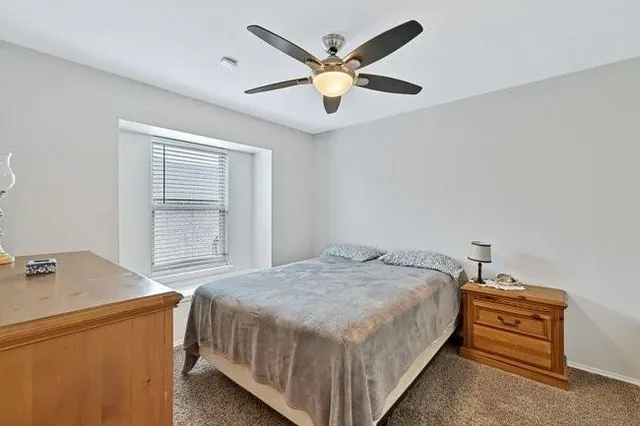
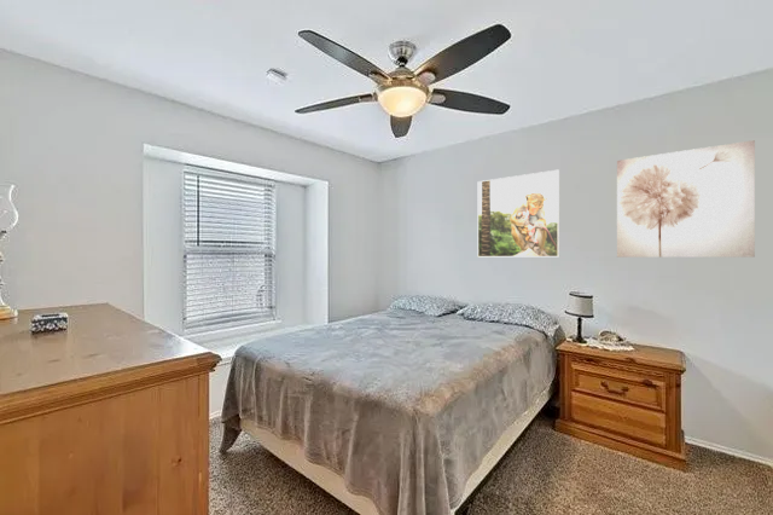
+ wall art (679, 204)
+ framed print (515, 216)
